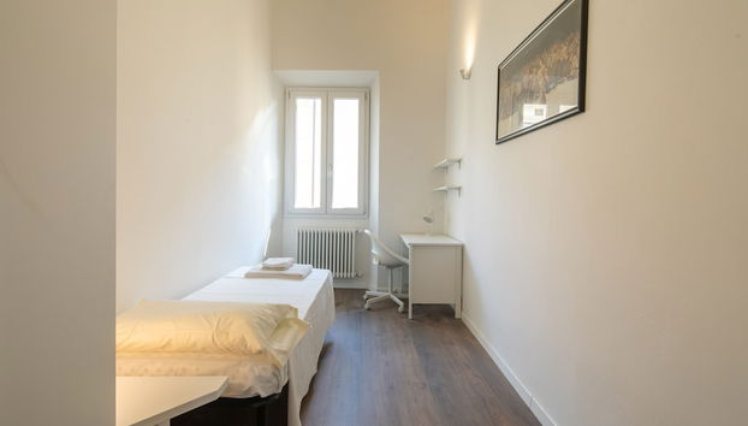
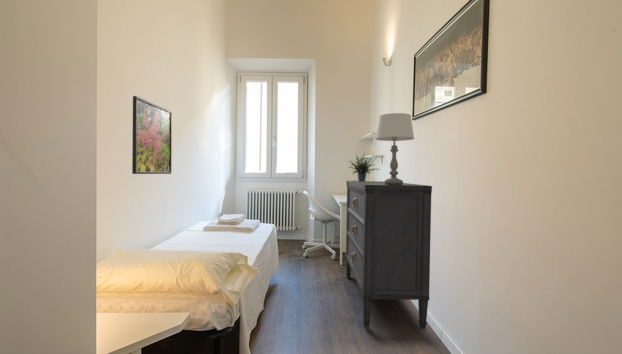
+ potted plant (363, 164)
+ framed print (154, 139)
+ table lamp (394, 150)
+ dresser (378, 240)
